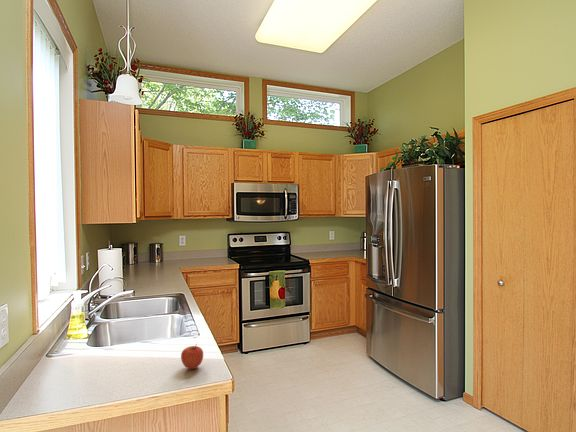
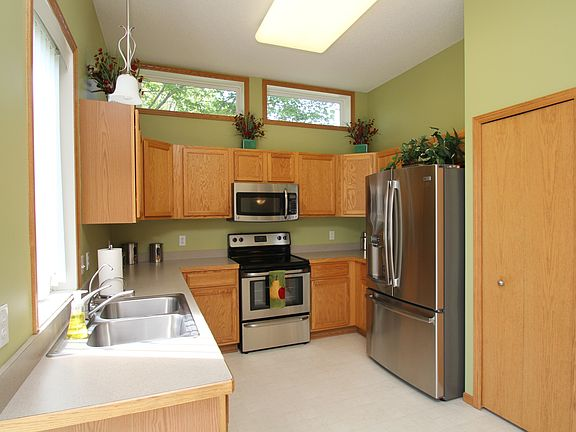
- apple (192, 356)
